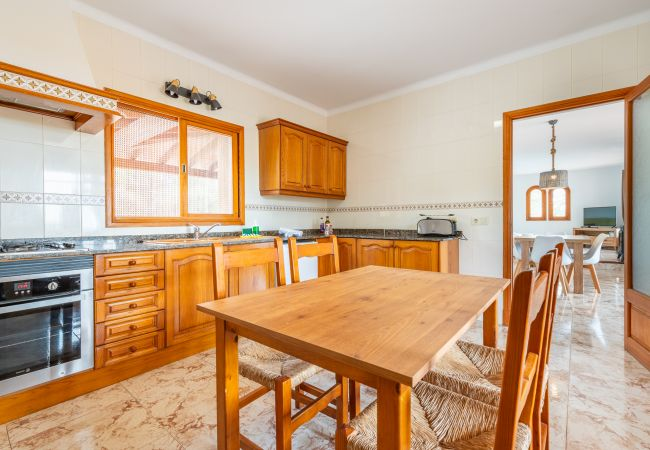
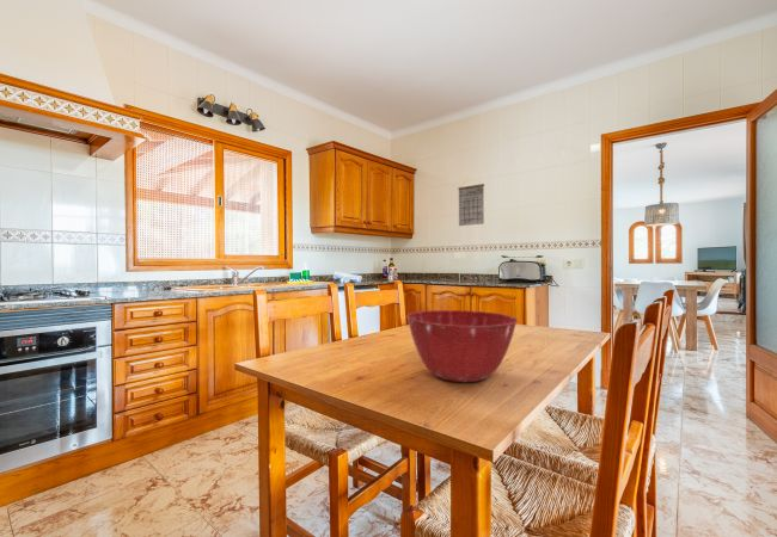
+ mixing bowl (460, 345)
+ calendar (471, 200)
